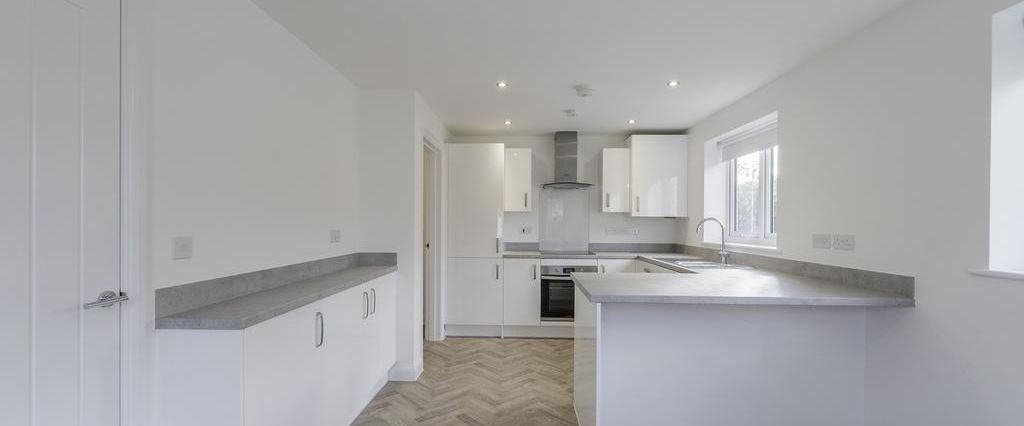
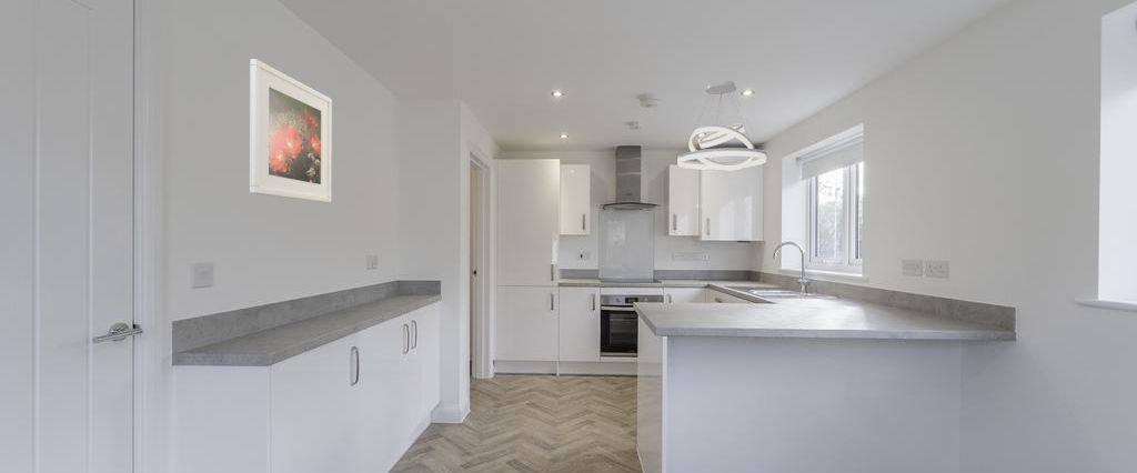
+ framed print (295, 140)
+ pendant light (721, 125)
